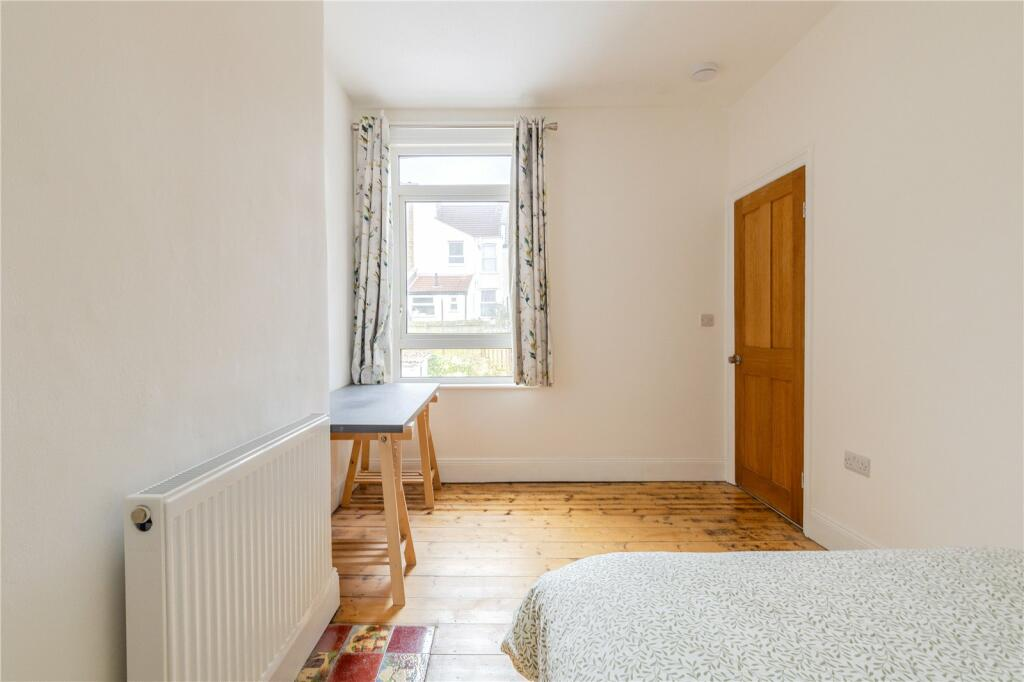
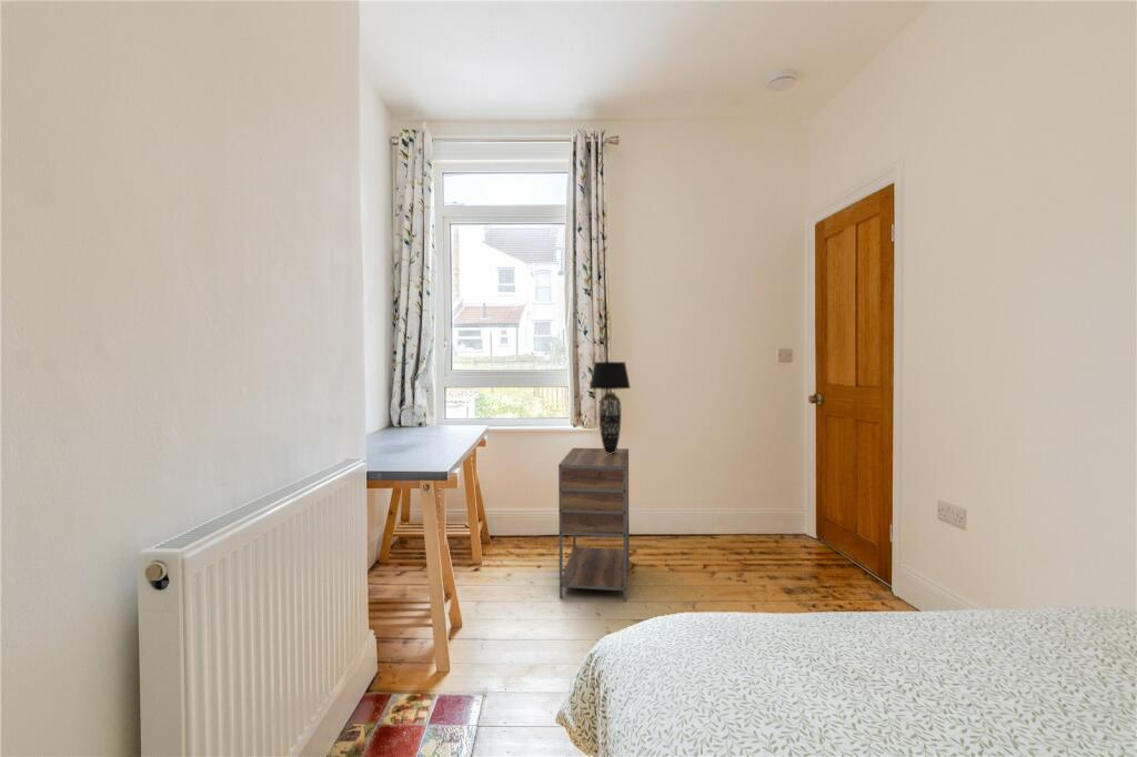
+ table lamp (610, 406)
+ nightstand (594, 516)
